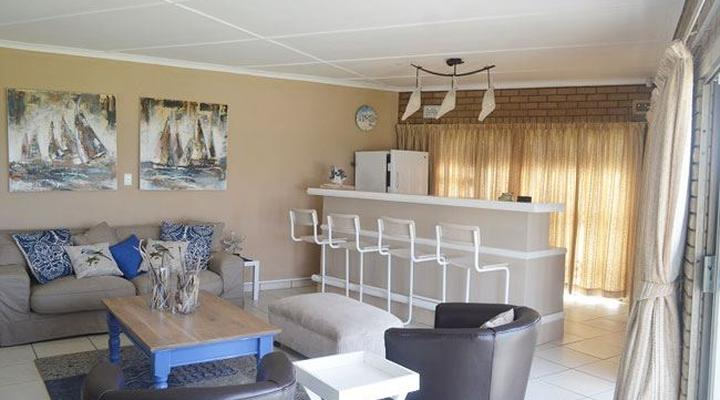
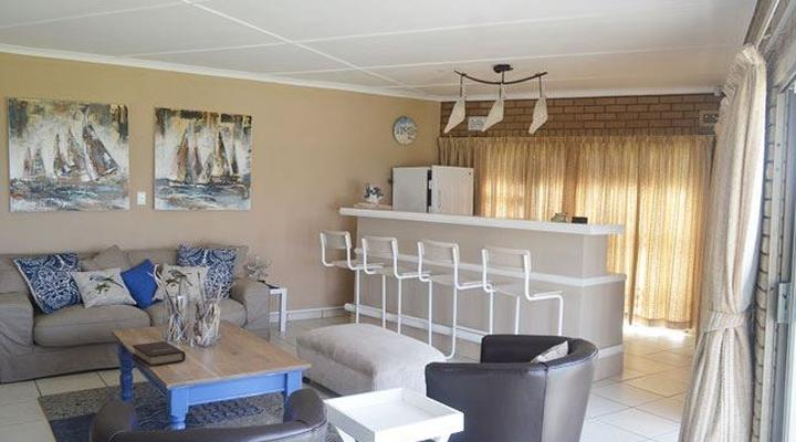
+ book (158, 352)
